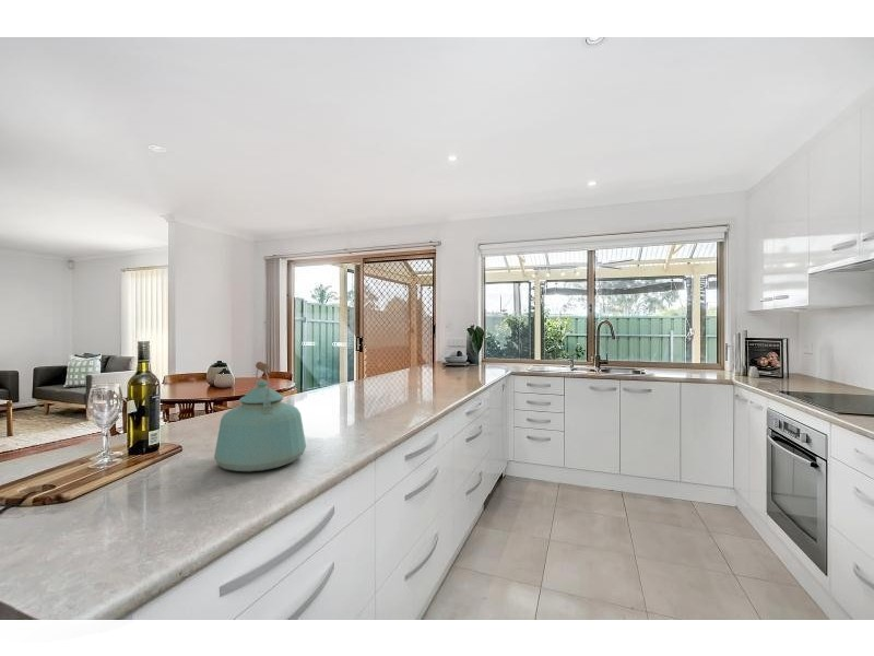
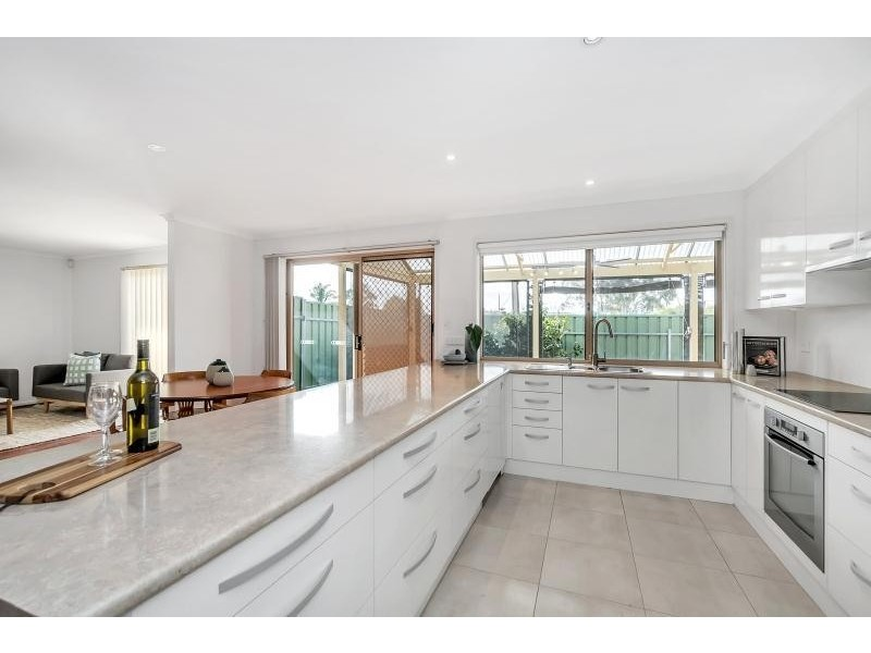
- kettle (260, 409)
